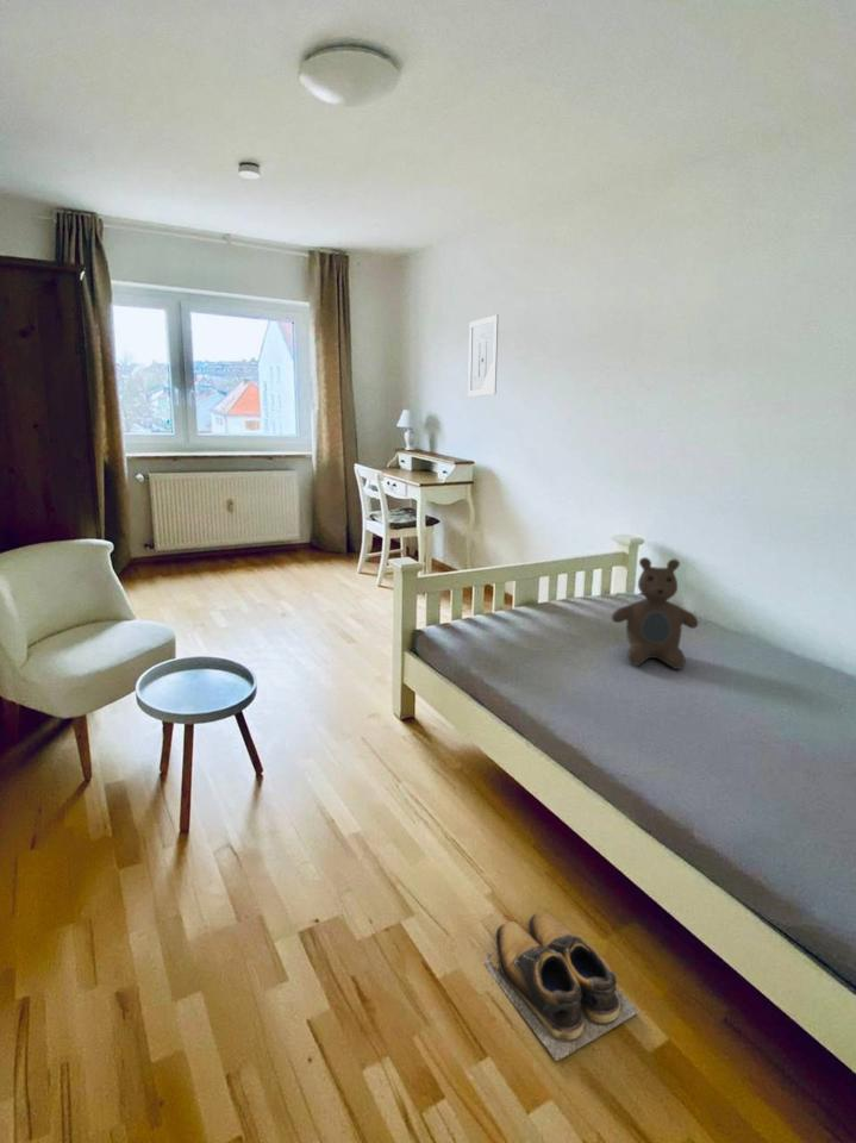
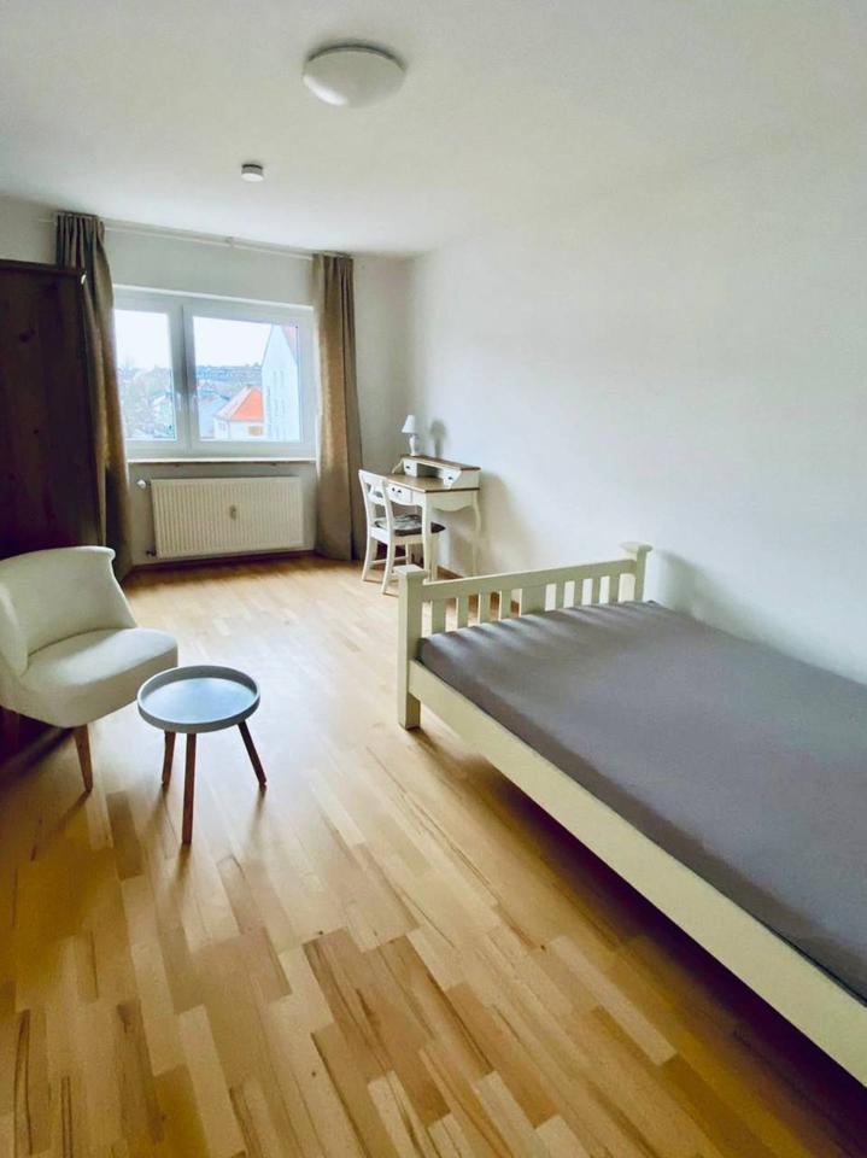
- teddy bear (656, 611)
- shoes (554, 962)
- wall art (482, 357)
